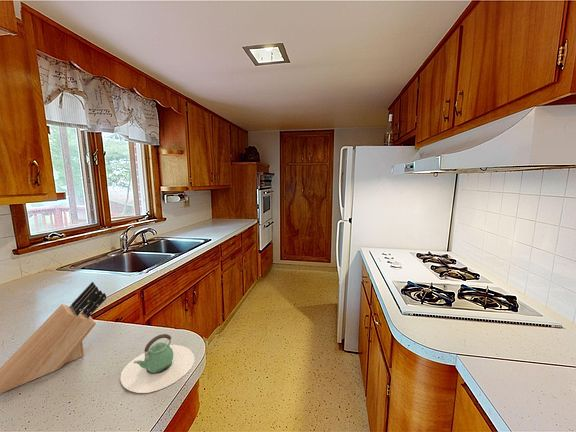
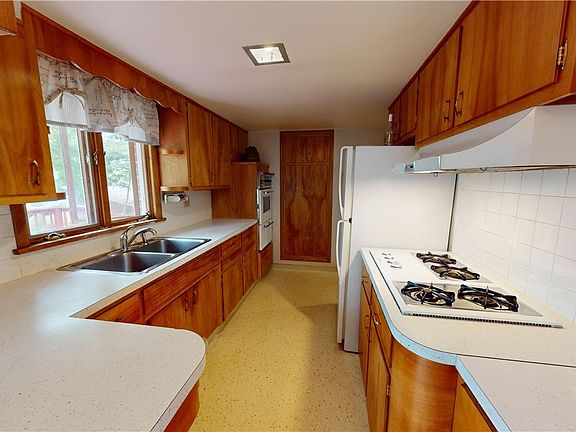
- knife block (54, 328)
- teapot (158, 351)
